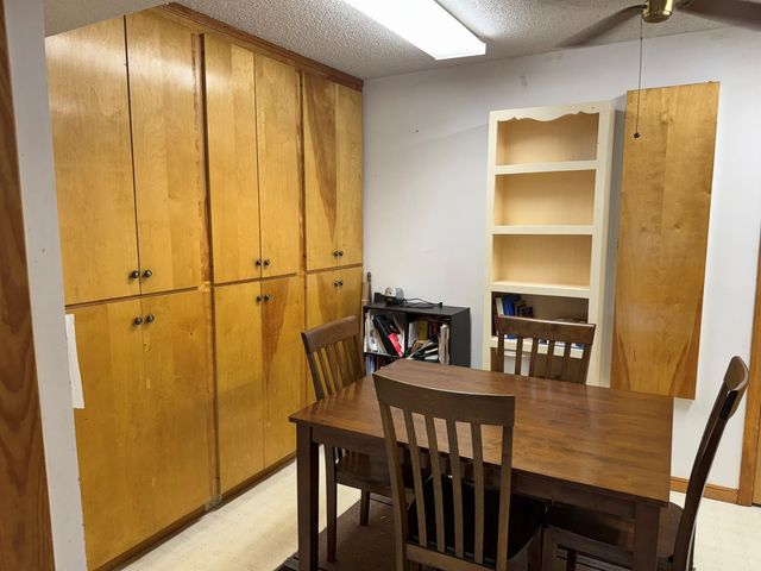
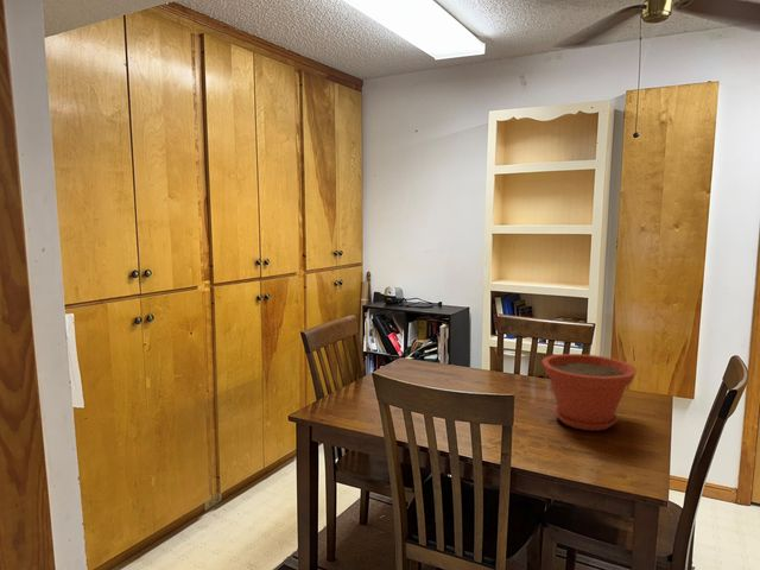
+ plant pot (585, 393)
